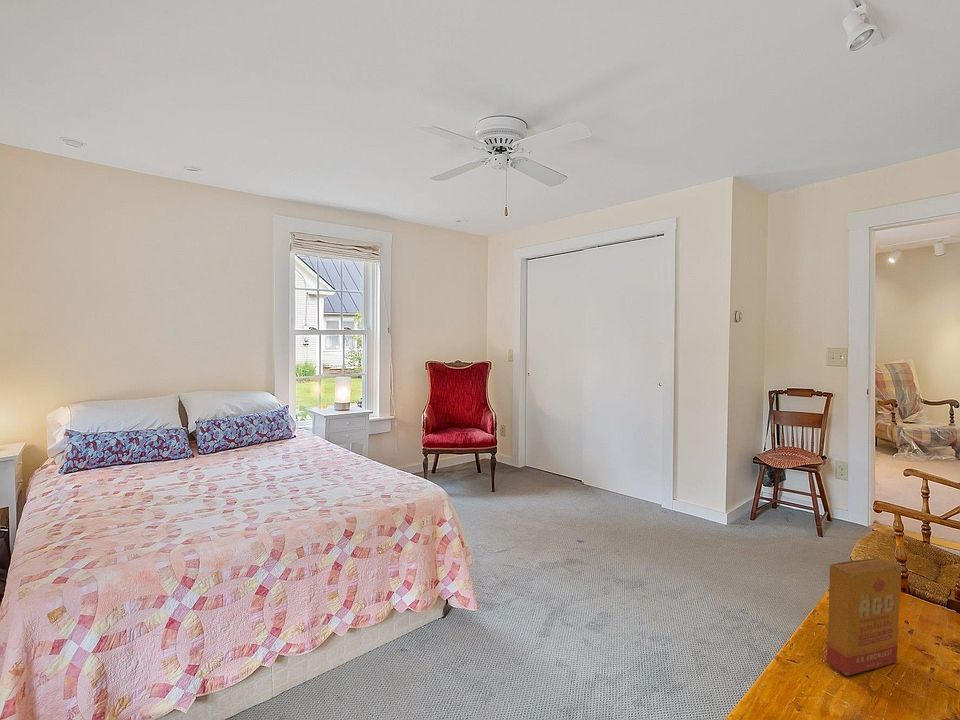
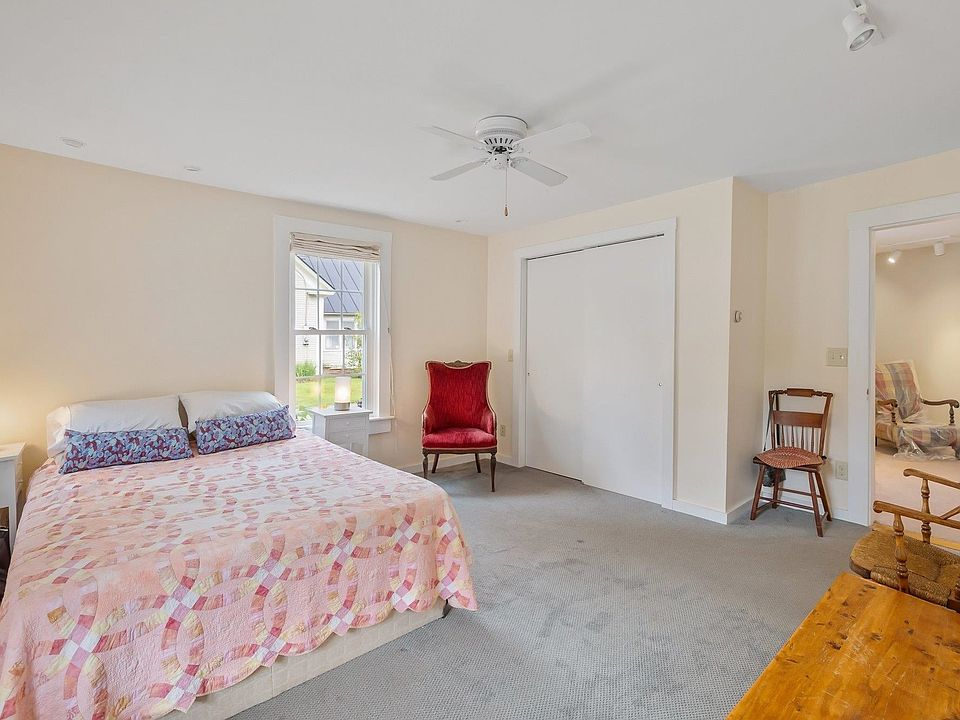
- product box (863, 614)
